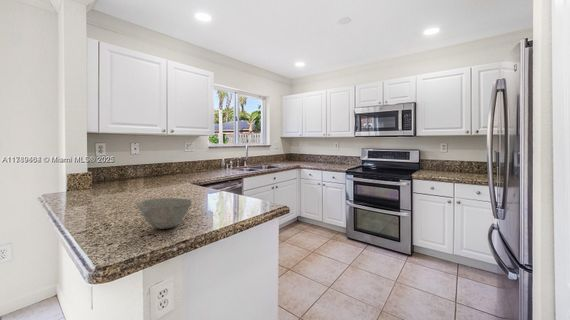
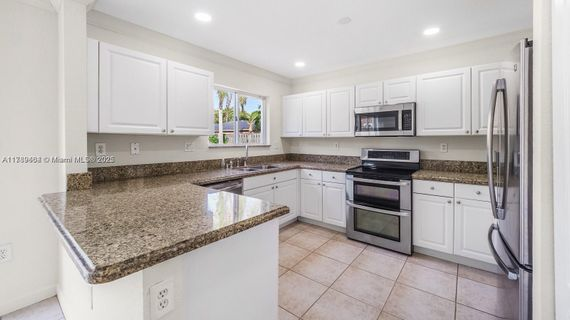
- bowl (165, 214)
